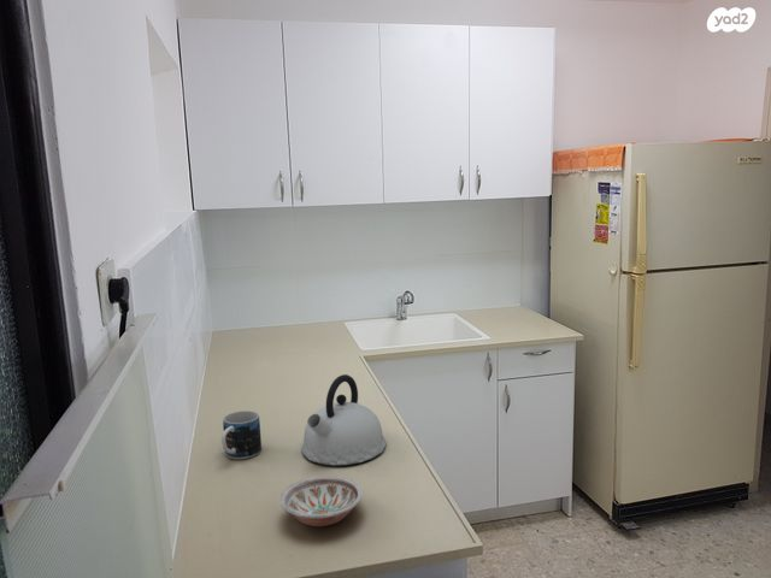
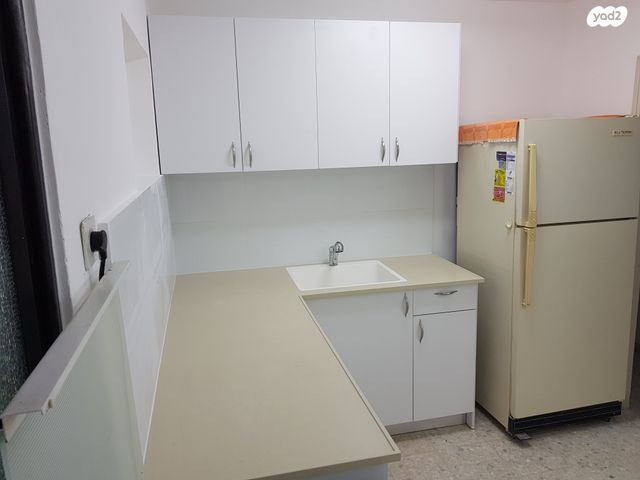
- mug (237, 437)
- bowl (322, 505)
- kettle (340, 412)
